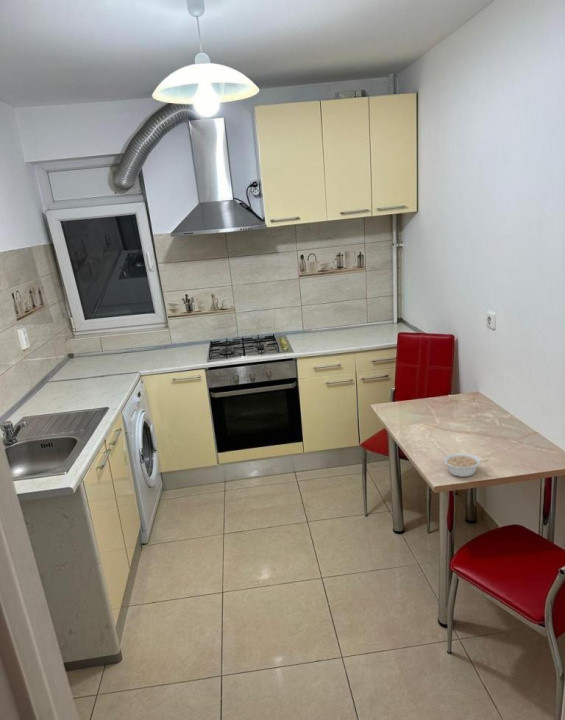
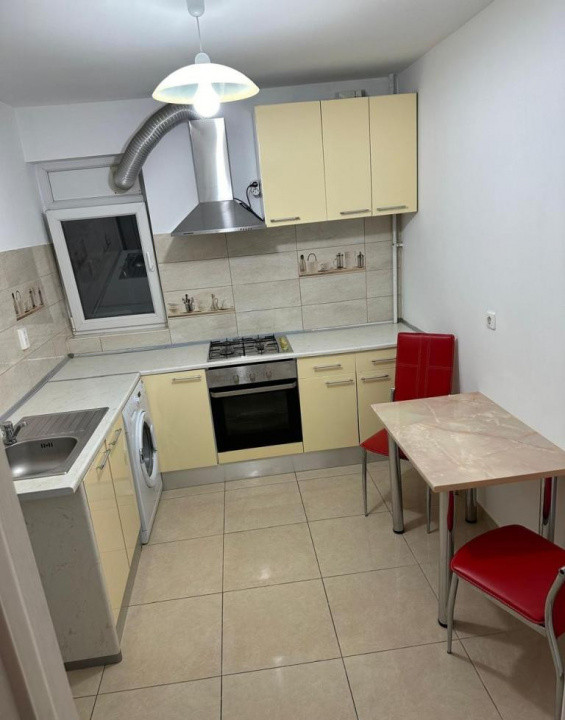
- legume (463, 464)
